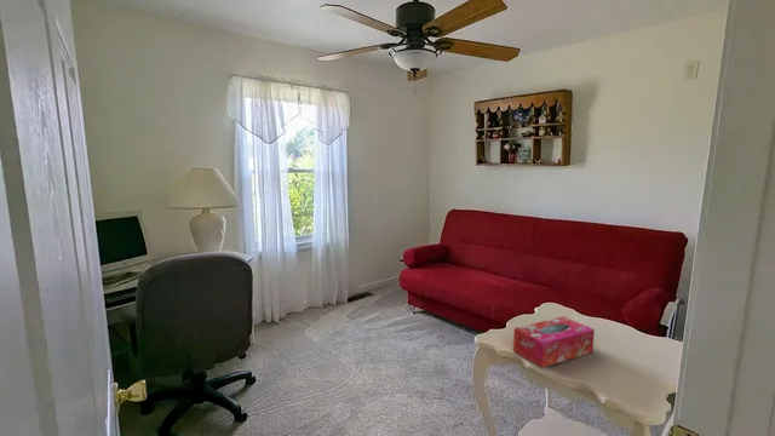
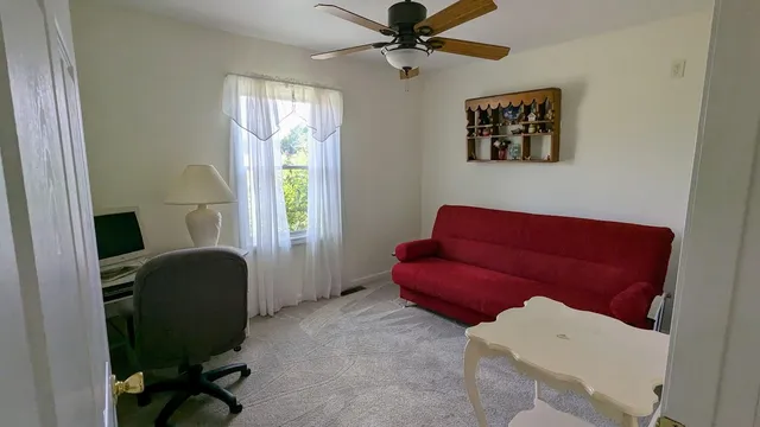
- tissue box (553, 339)
